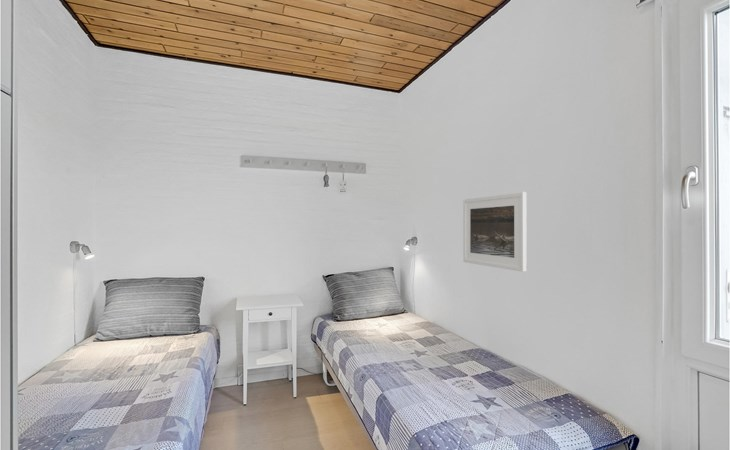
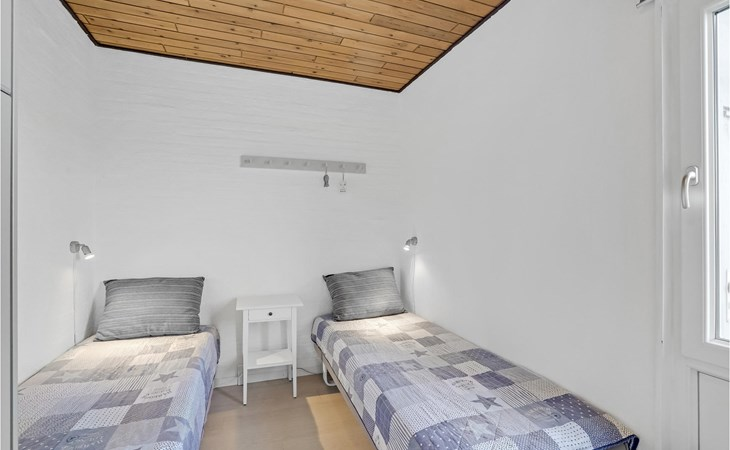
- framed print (491, 231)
